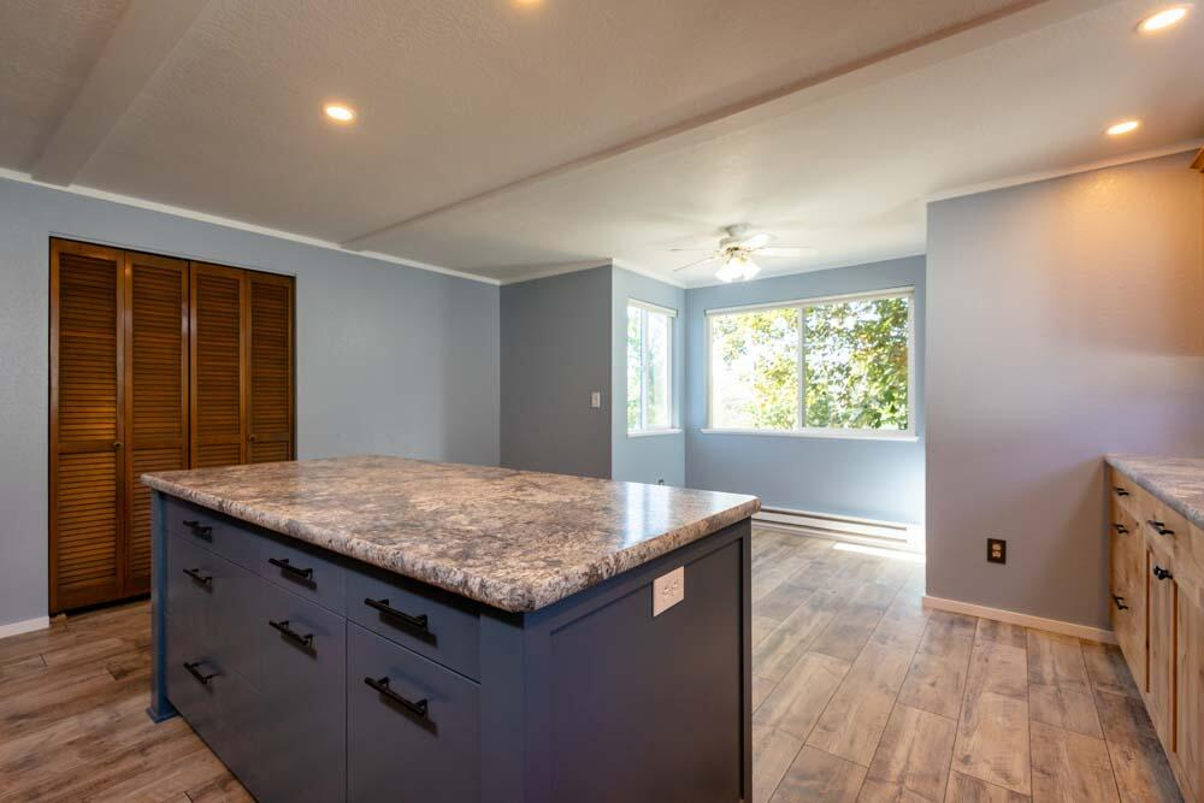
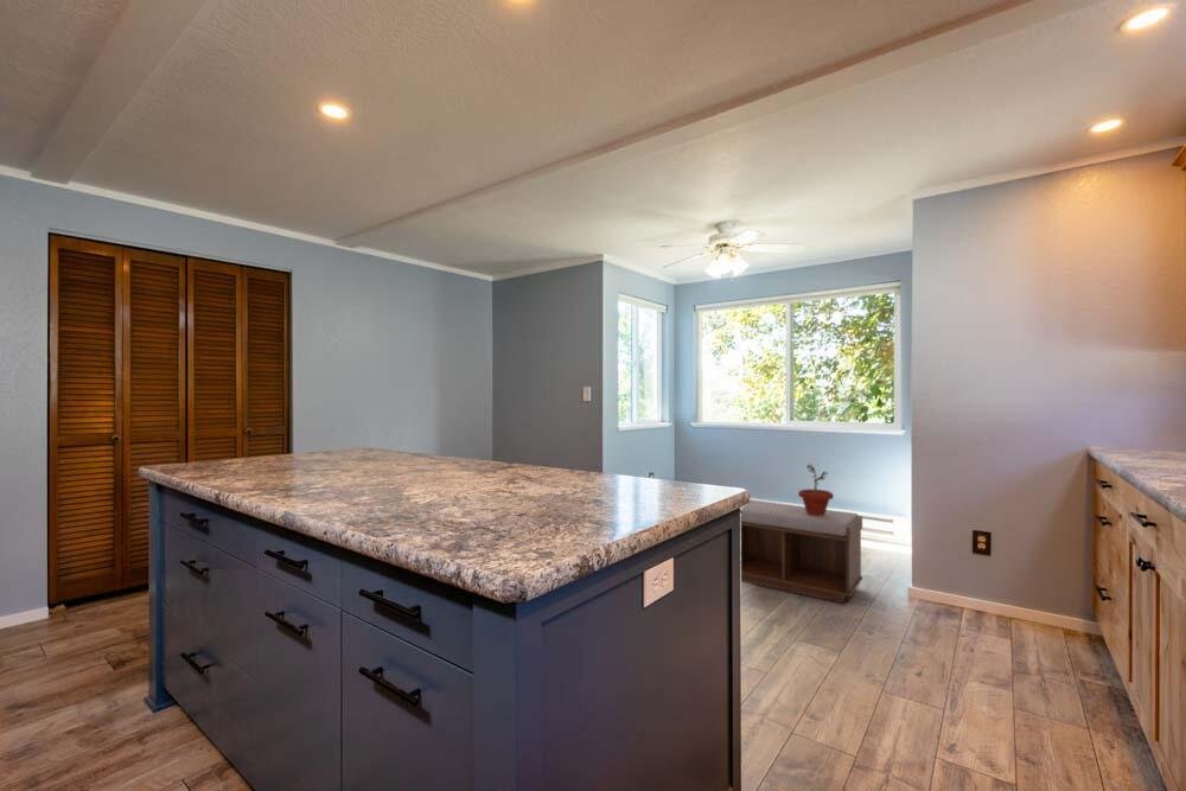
+ bench (790, 546)
+ potted plant (815, 487)
